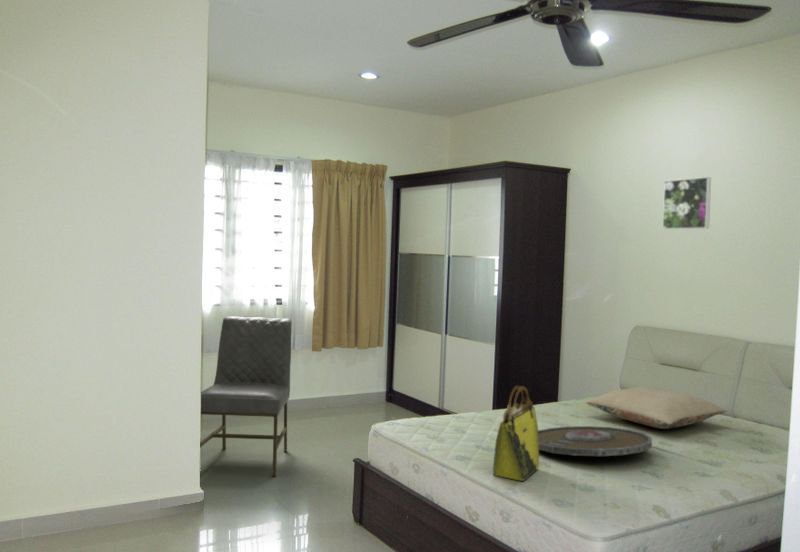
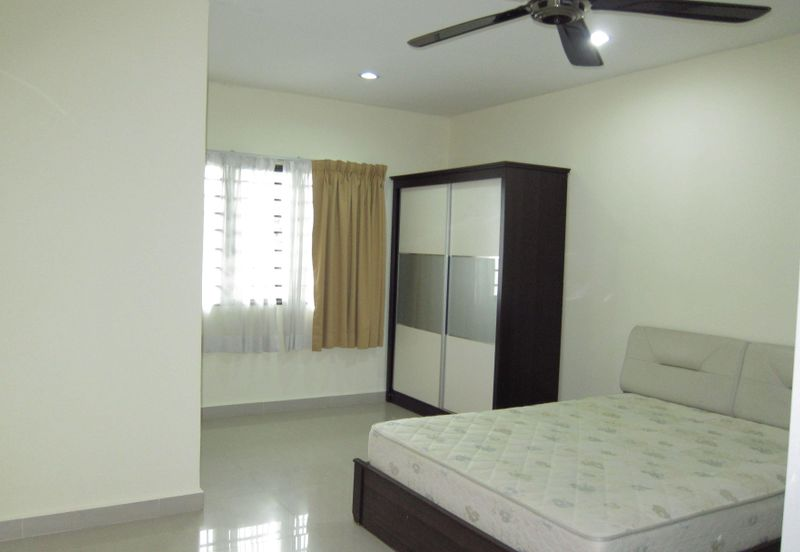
- serving tray (588, 439)
- tote bag (517, 429)
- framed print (686, 204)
- chair (248, 391)
- pillow (655, 406)
